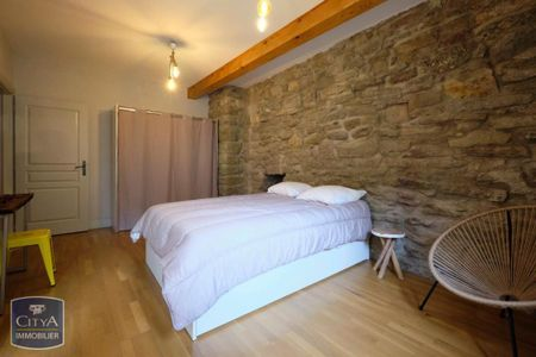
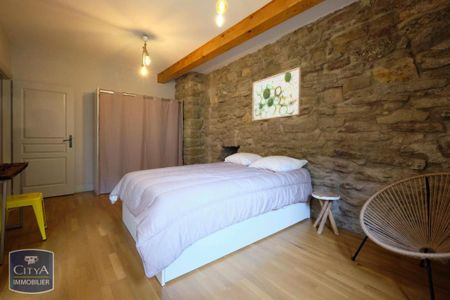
+ wall art (273, 96)
